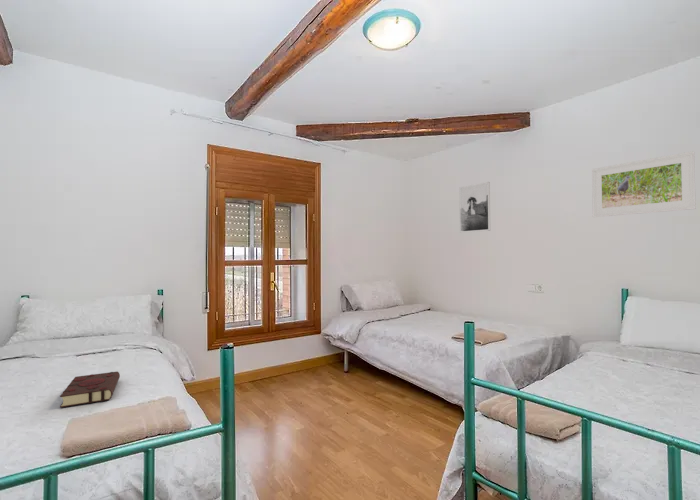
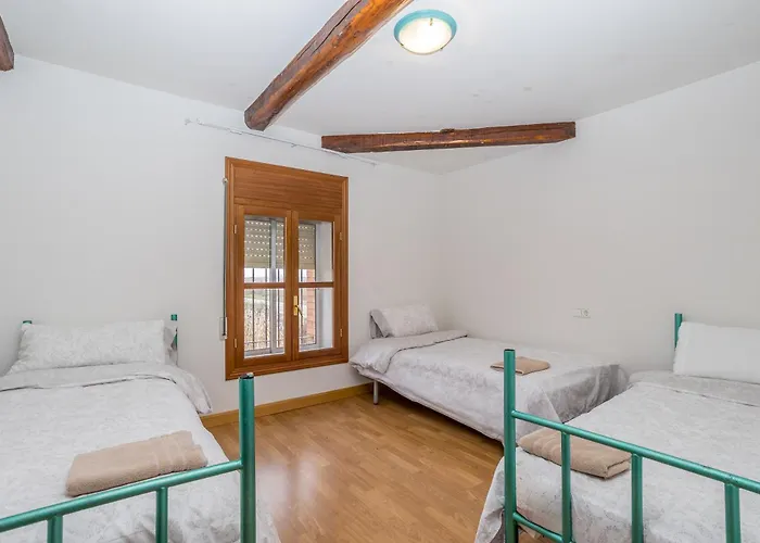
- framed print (474, 208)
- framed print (639, 187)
- book (93, 385)
